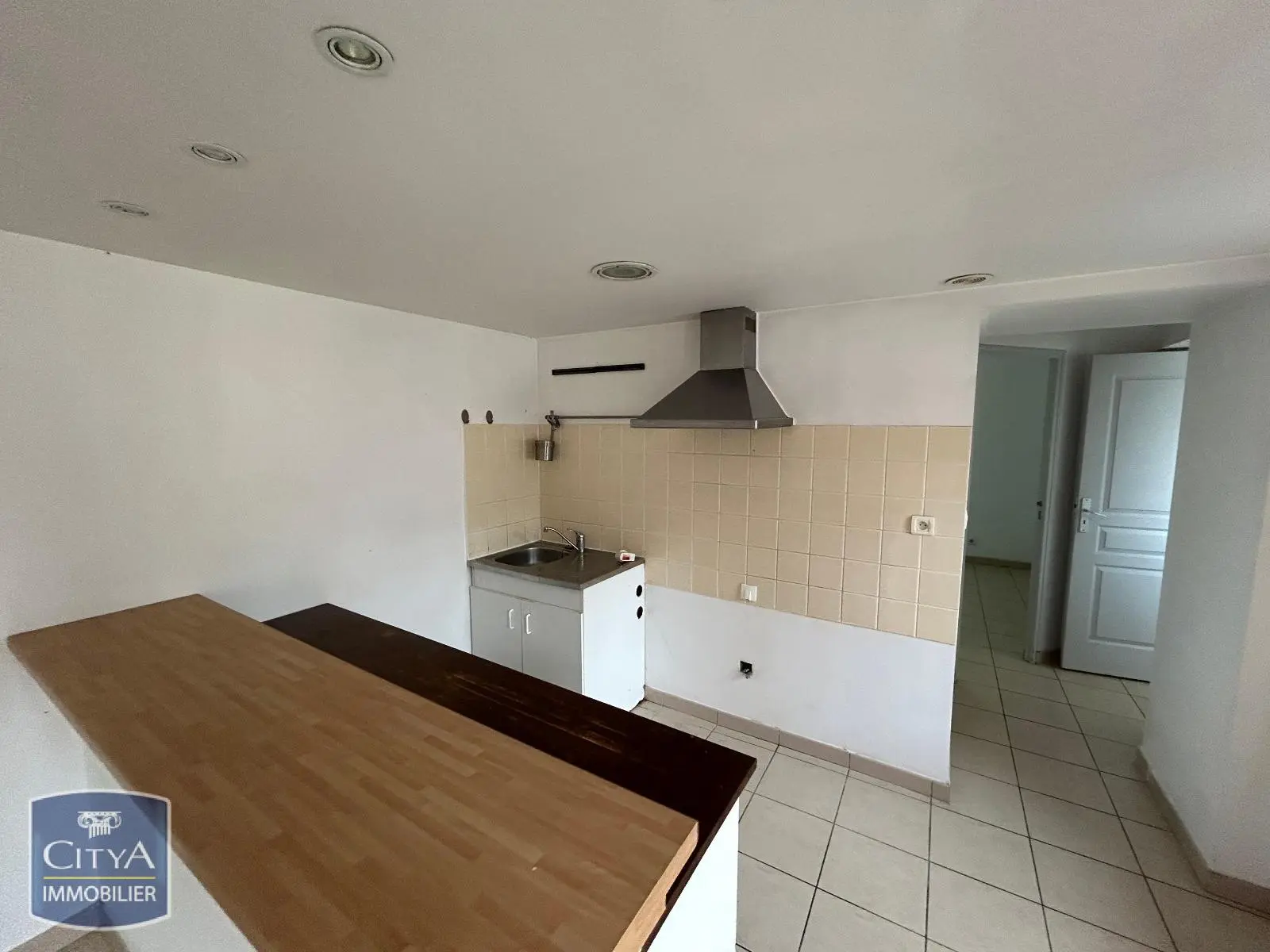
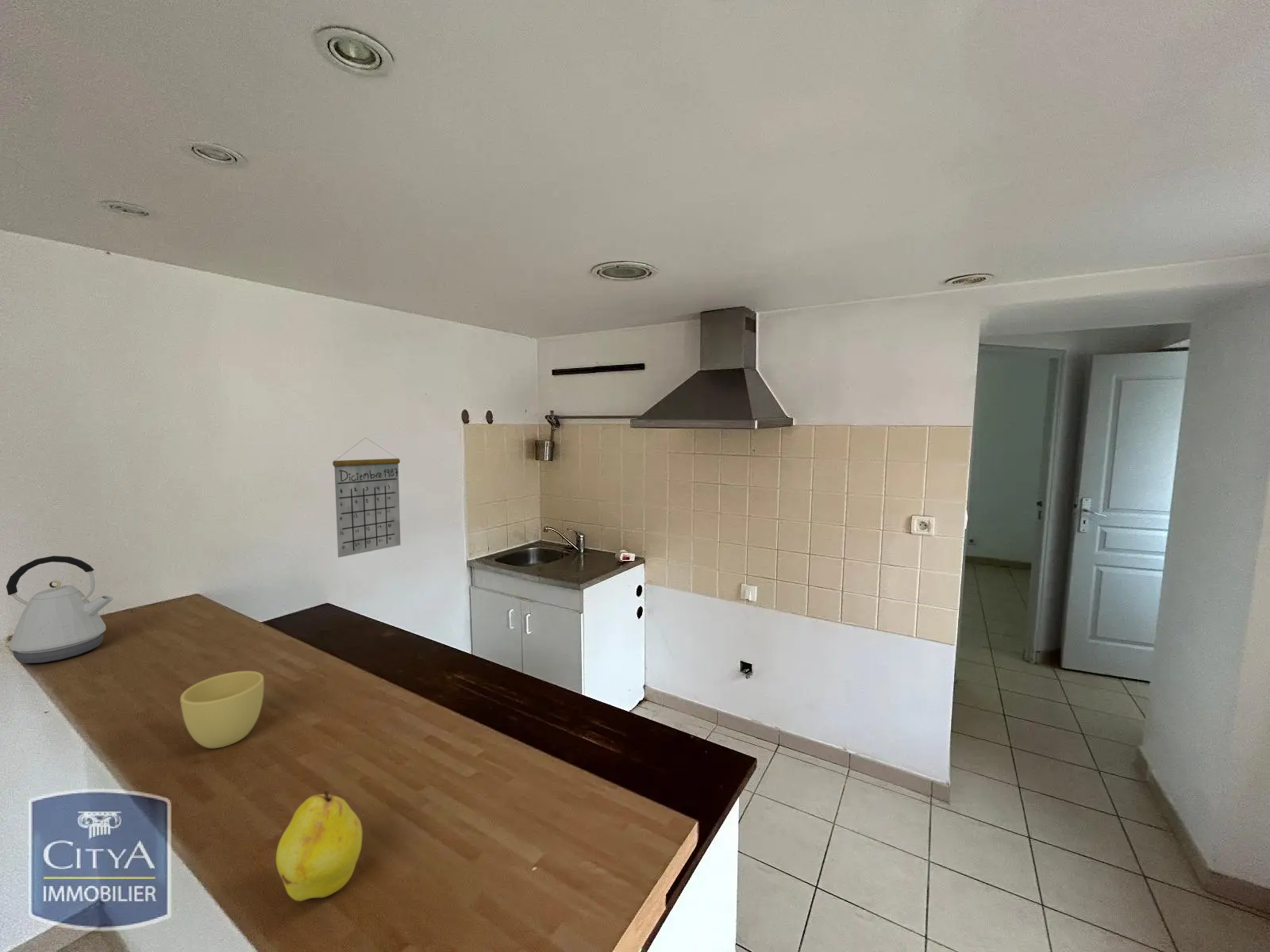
+ kettle (60, 605)
+ calendar (369, 494)
+ cup (223, 708)
+ fruit (321, 842)
